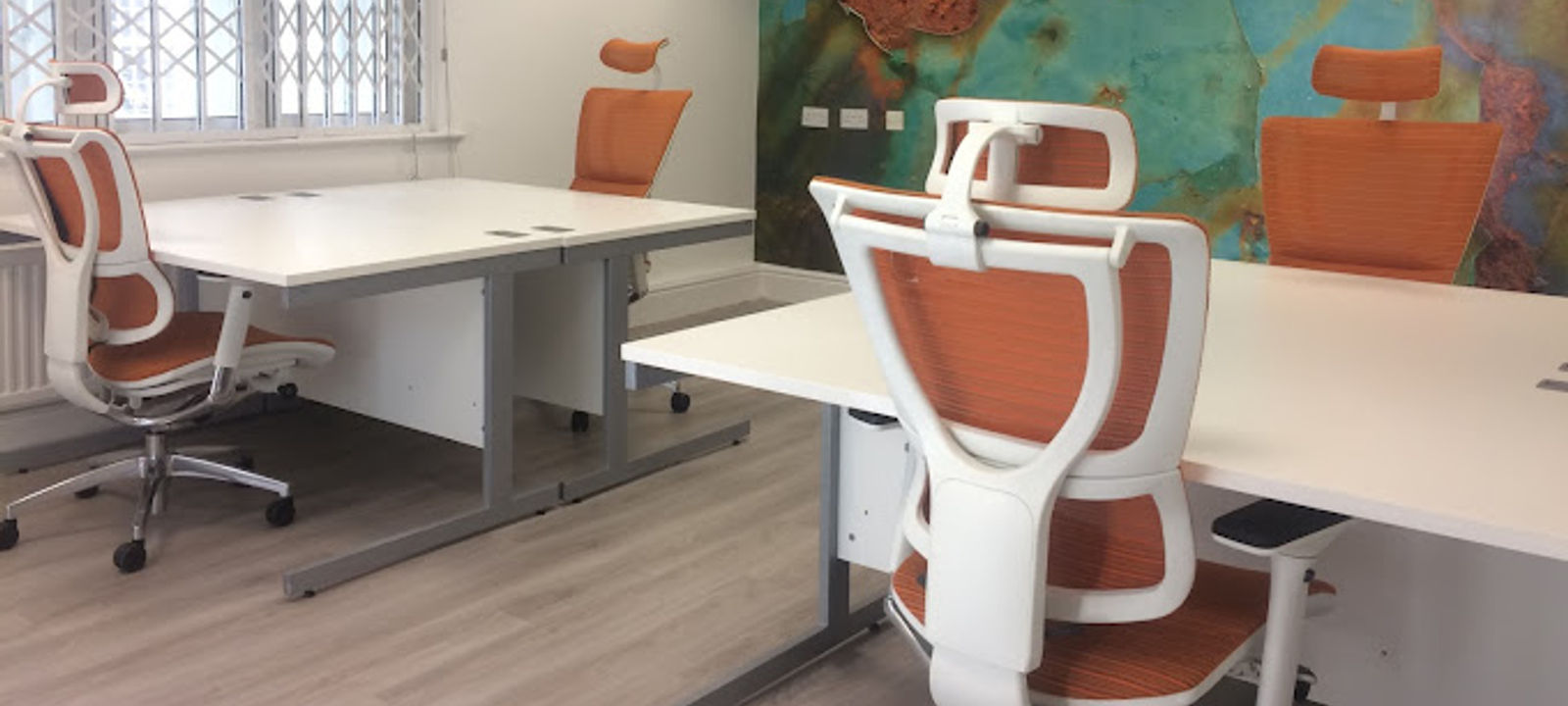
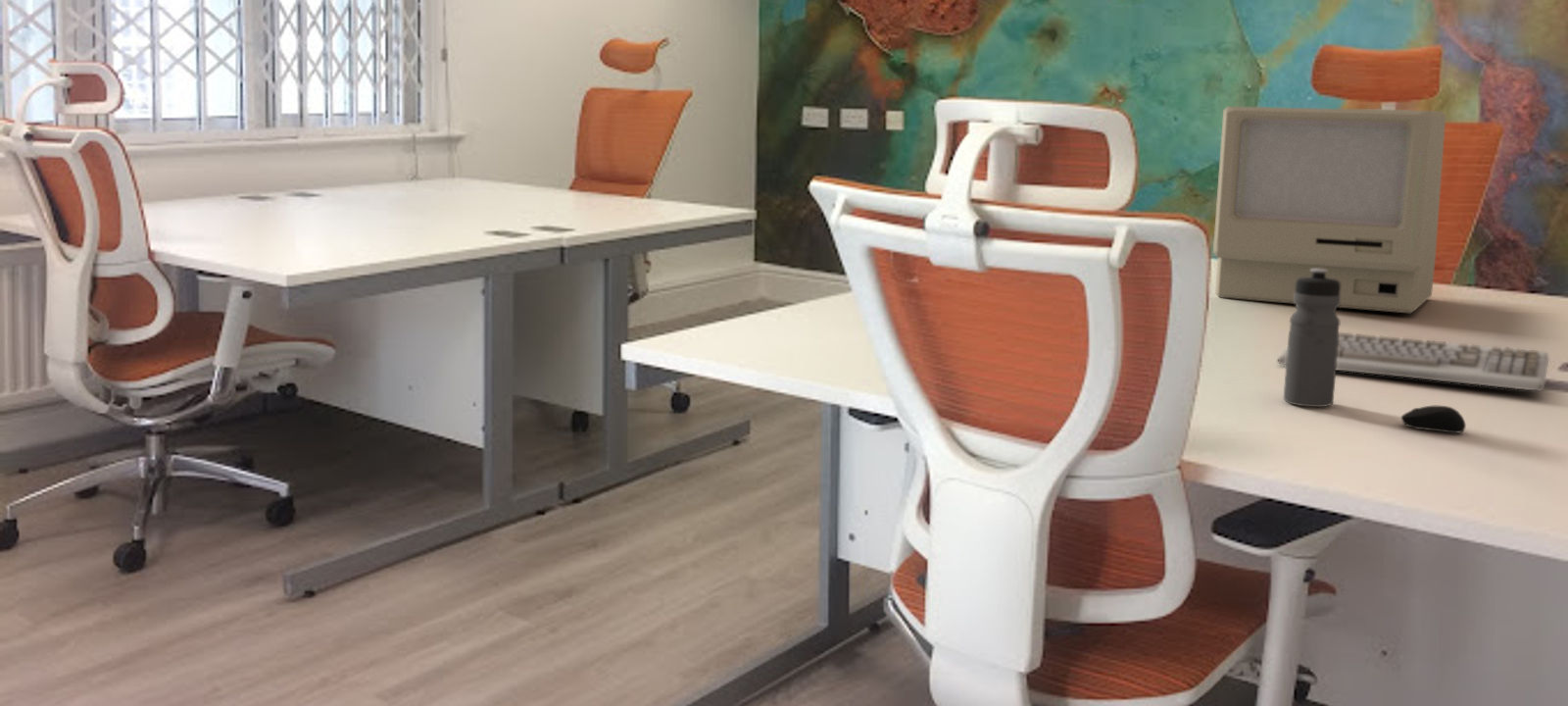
+ keyboard (1412, 357)
+ water bottle (1313, 335)
+ computer mouse (1433, 417)
+ computer monitor (1331, 204)
